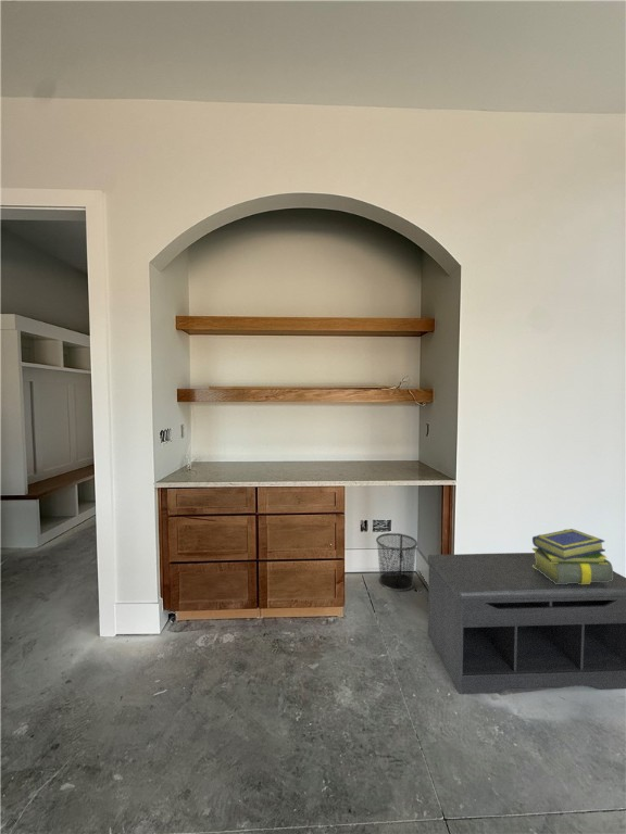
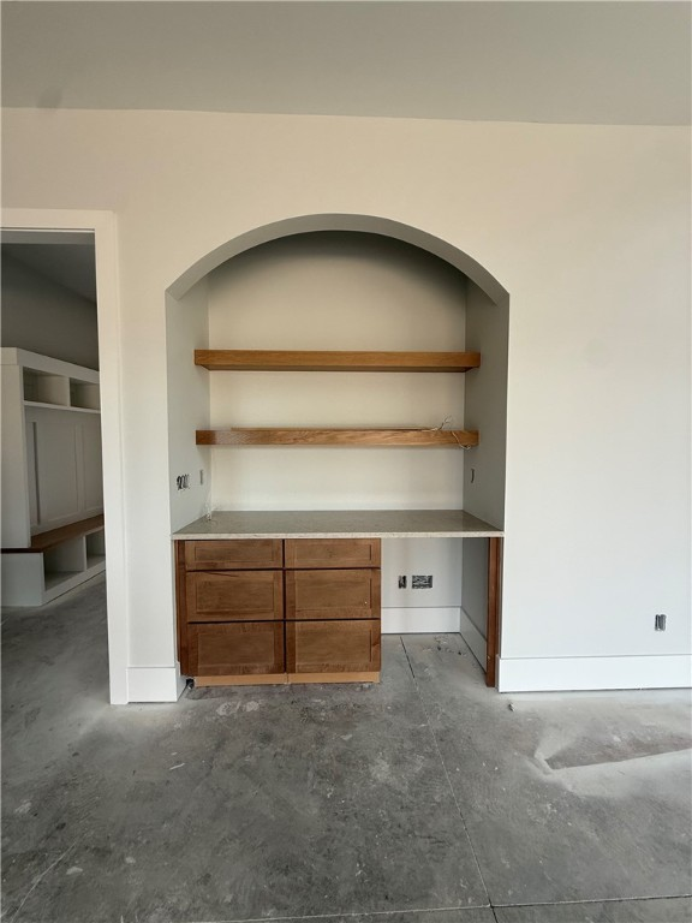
- stack of books (569, 556)
- waste bin (396, 560)
- bench (524, 615)
